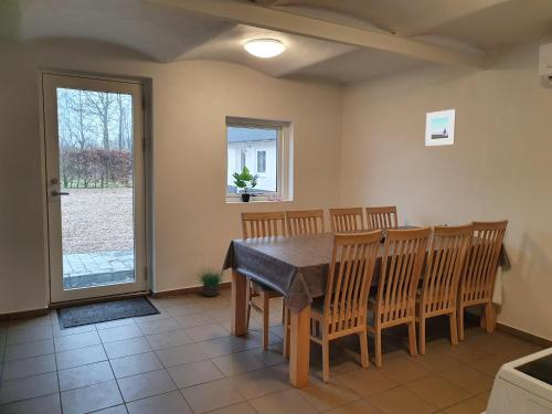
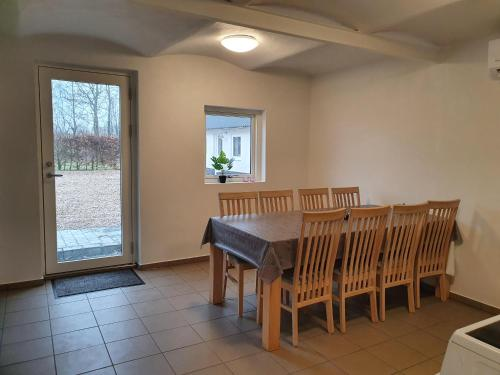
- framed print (439, 128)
- potted plant (211, 278)
